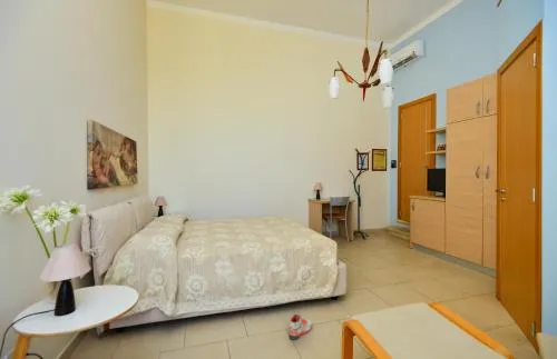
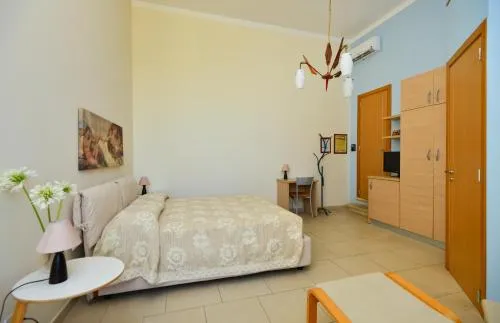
- sneaker (301, 322)
